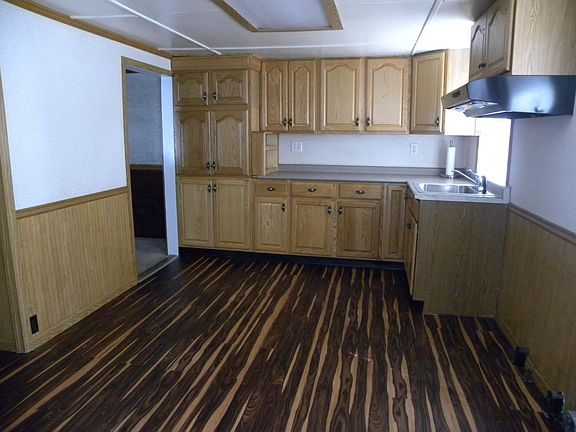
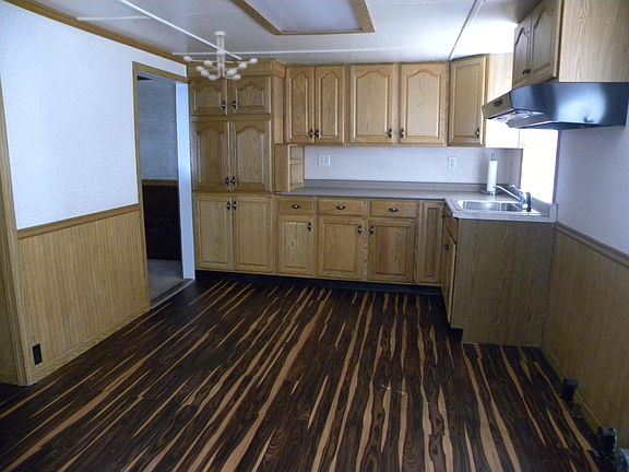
+ ceiling light fixture (221, 55)
